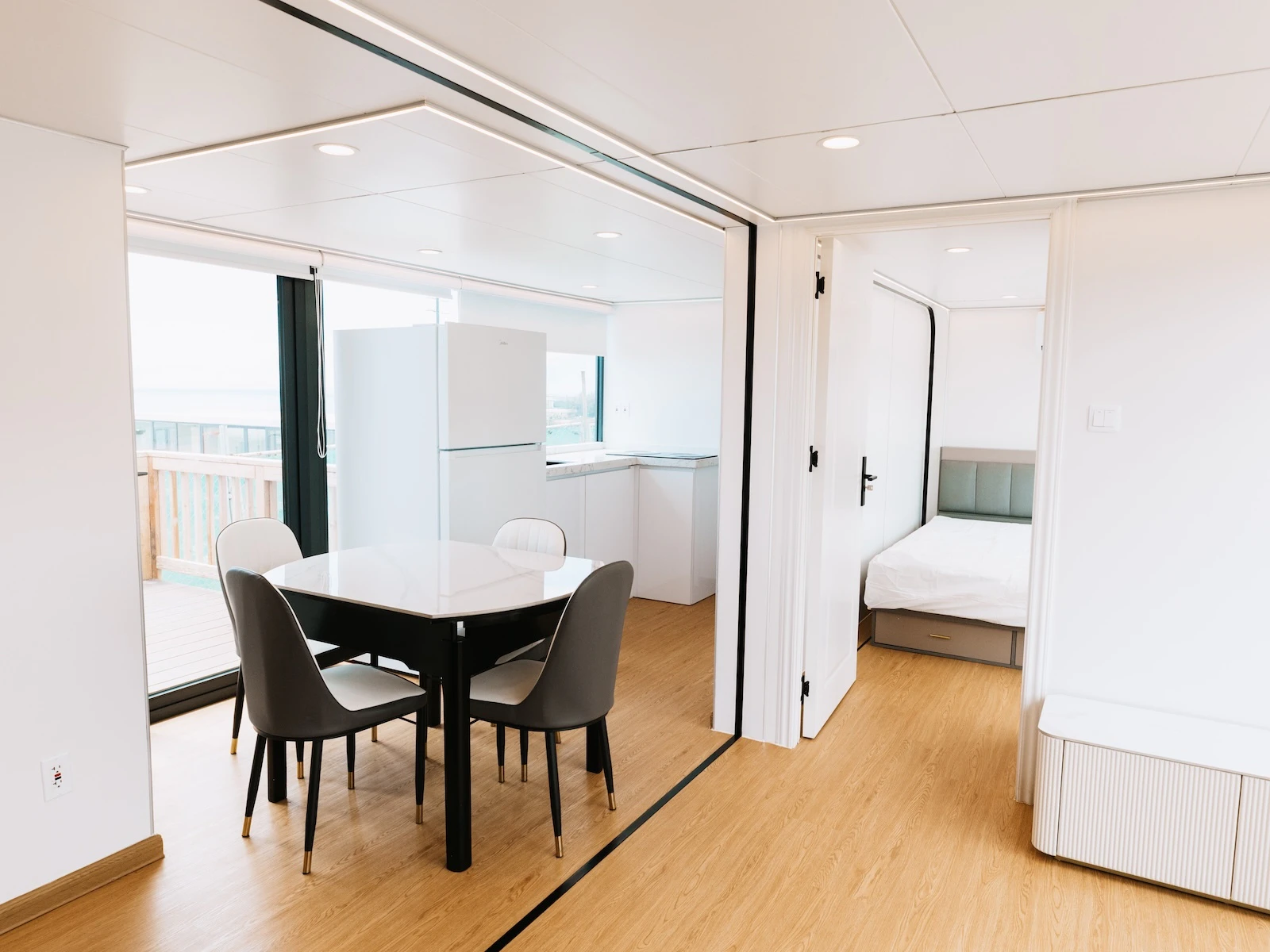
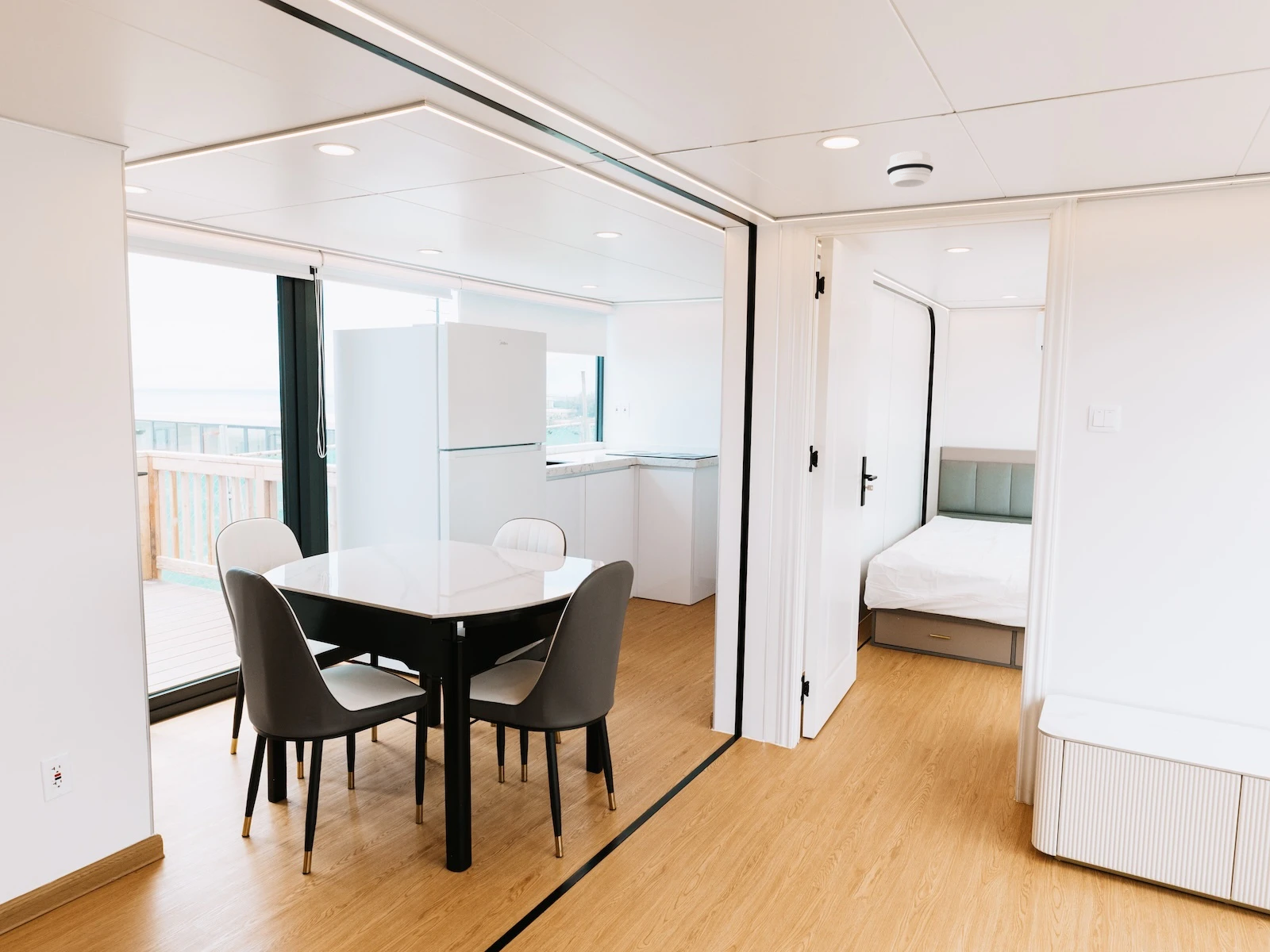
+ smoke detector (910, 170)
